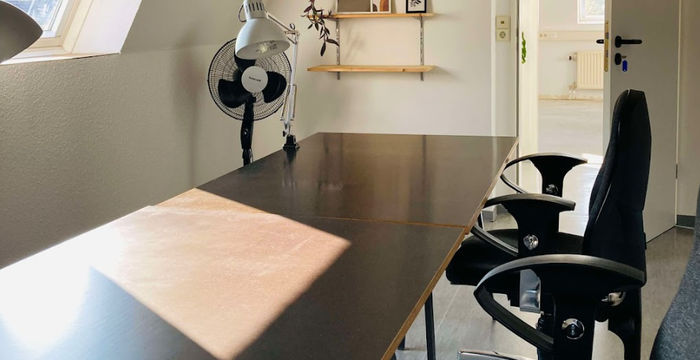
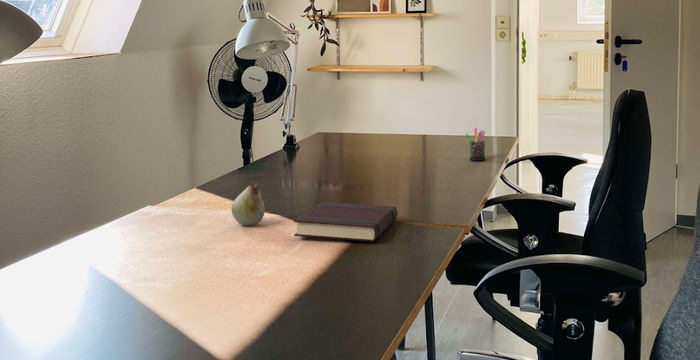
+ pen holder (475, 144)
+ fruit (247, 203)
+ book (348, 220)
